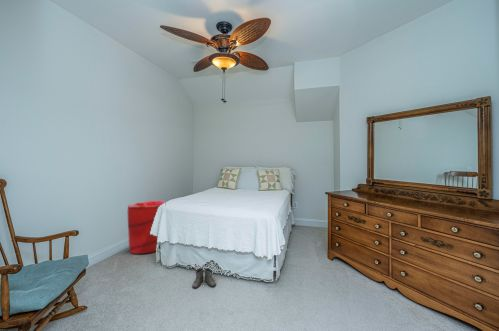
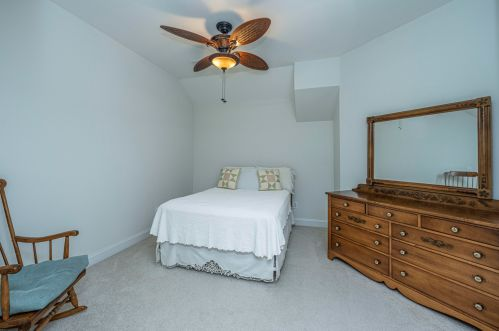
- laundry hamper (147, 224)
- boots (203, 277)
